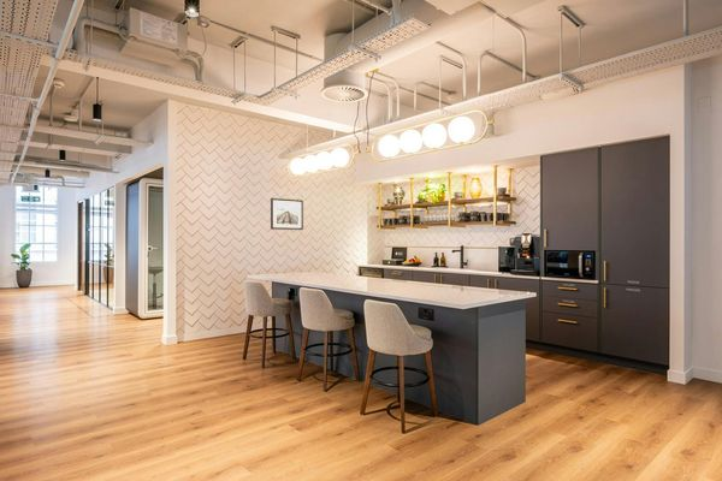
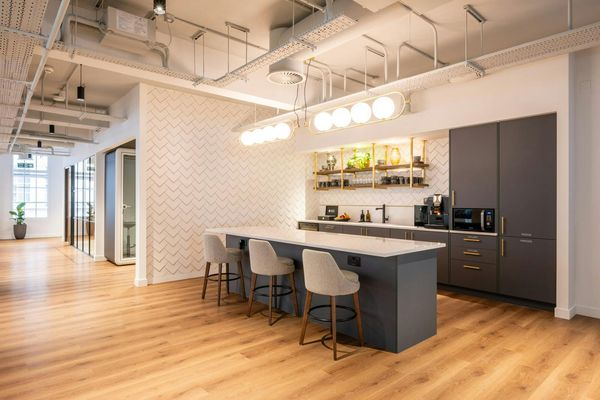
- wall art (286, 214)
